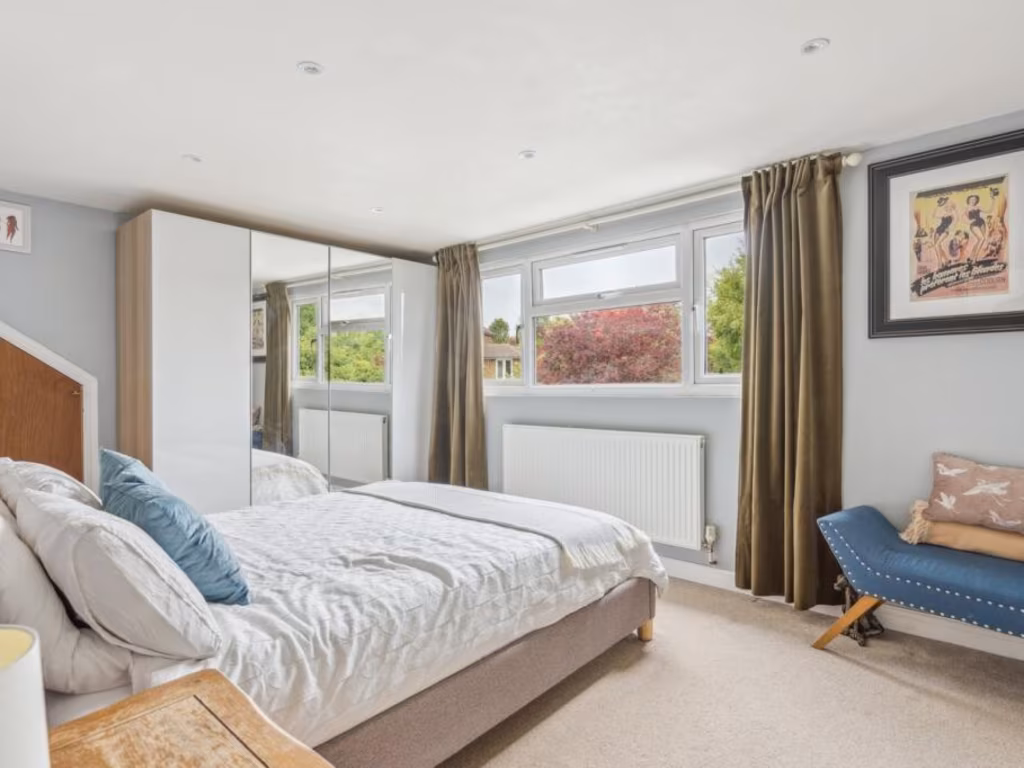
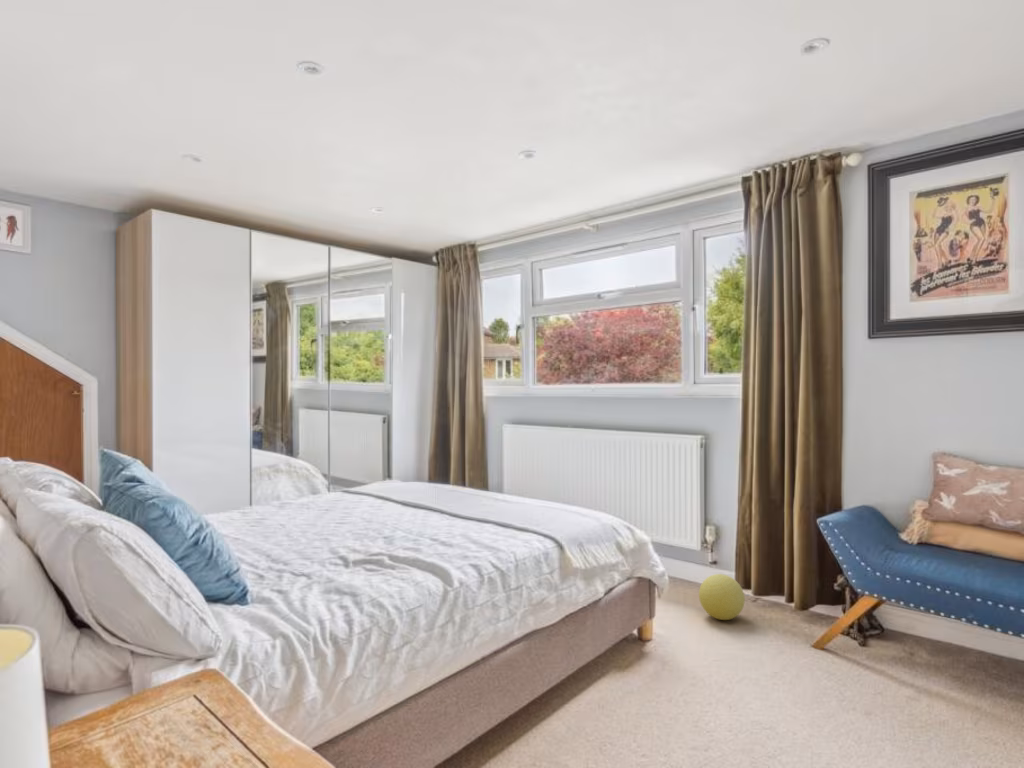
+ decorative ball (721, 596)
